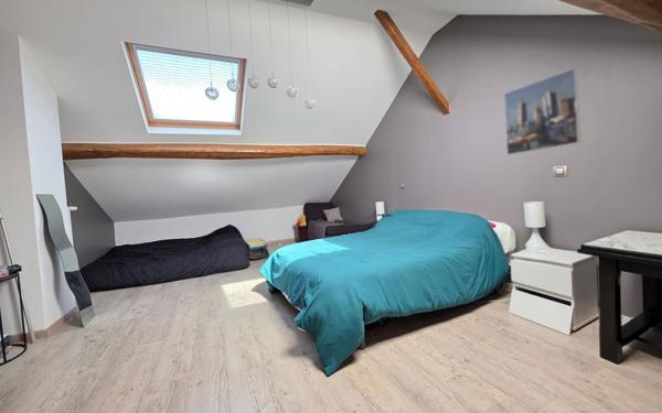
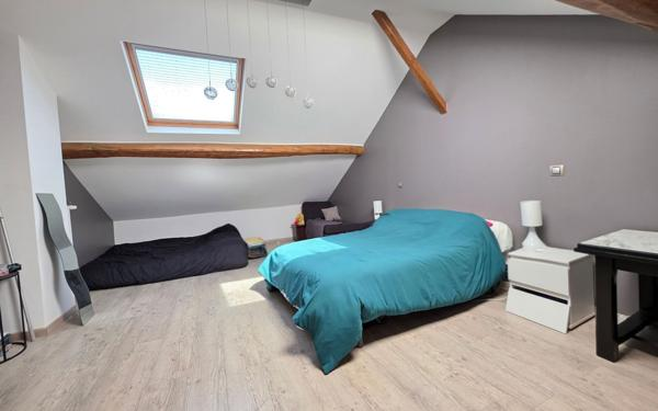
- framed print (538, 116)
